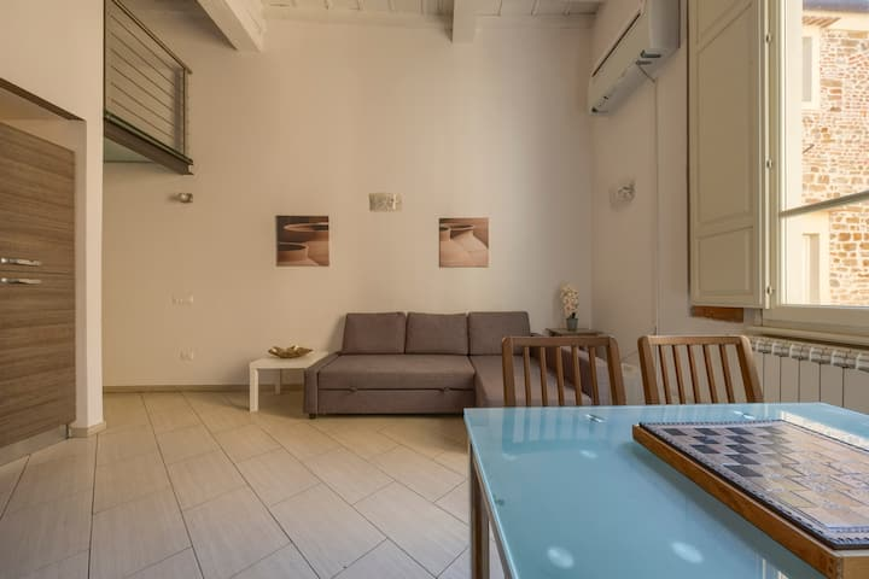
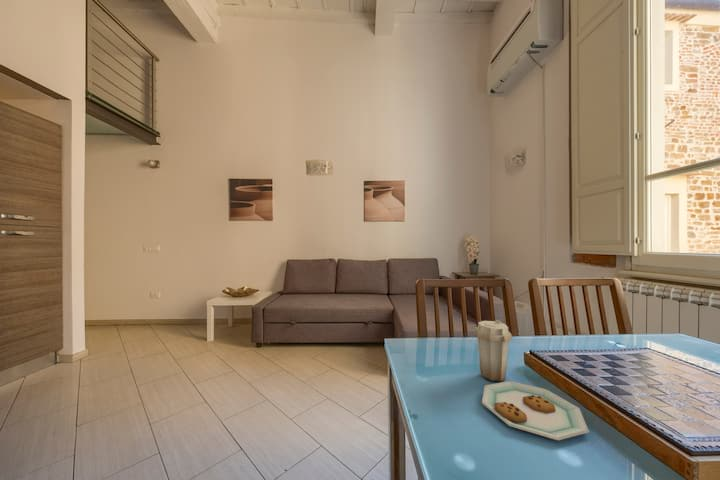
+ plate (506, 366)
